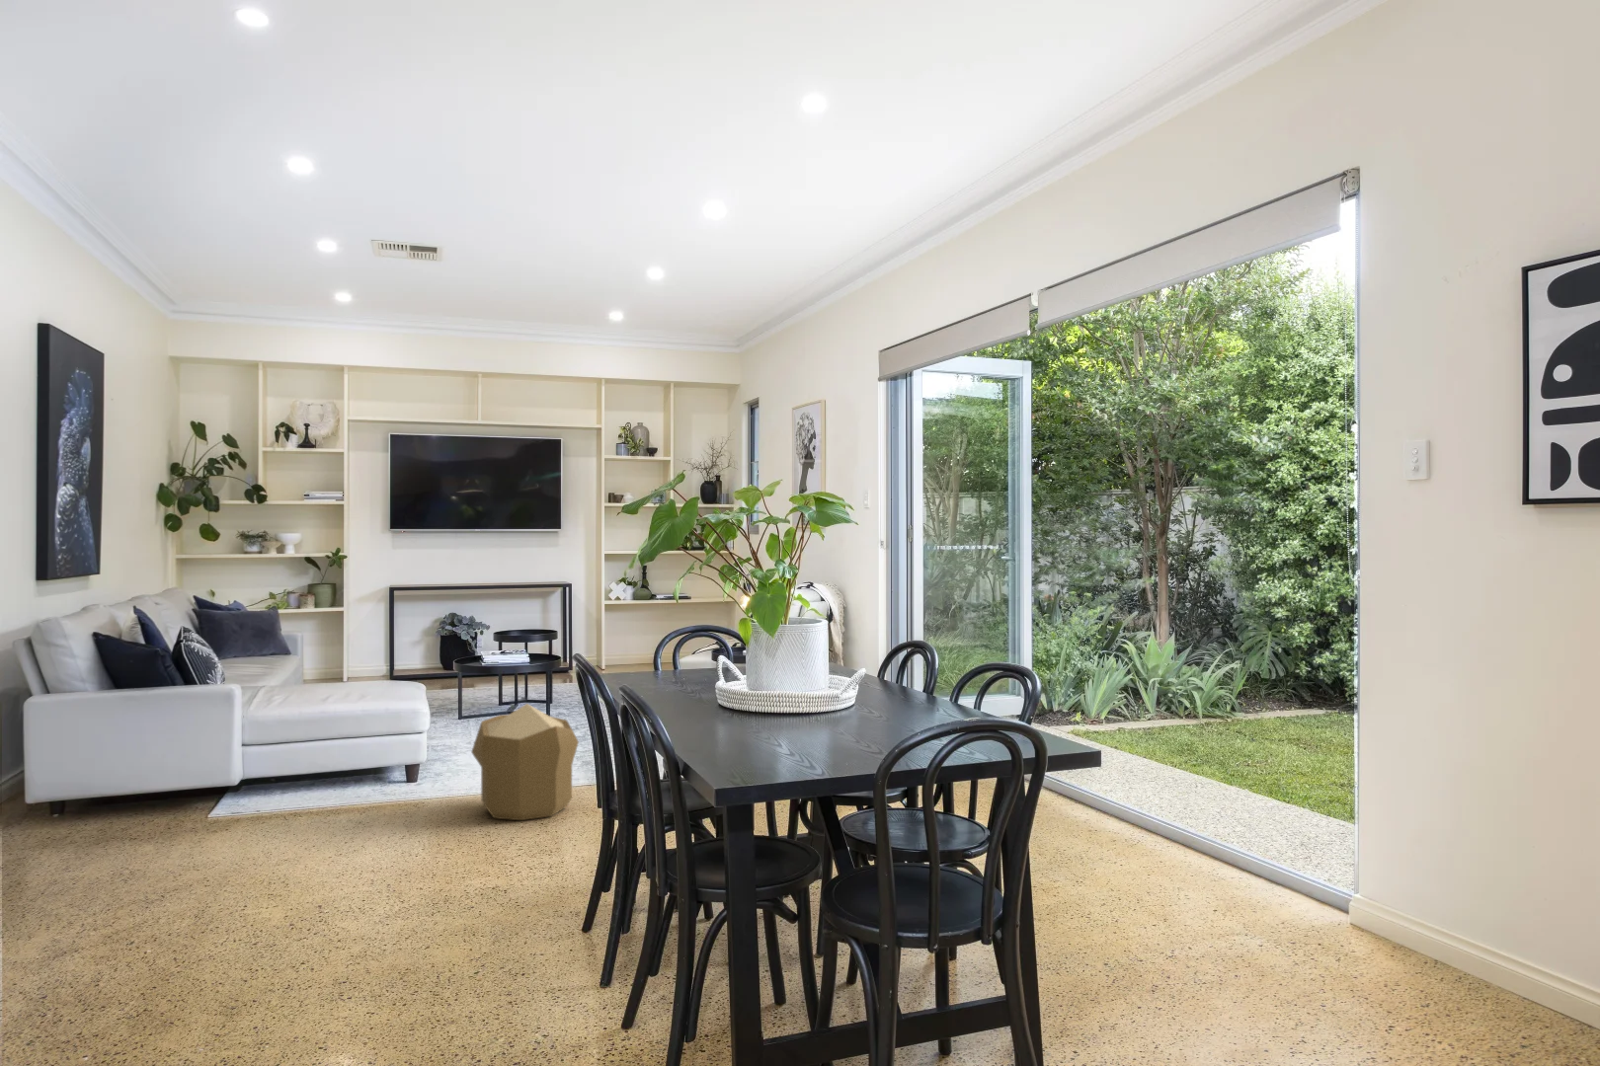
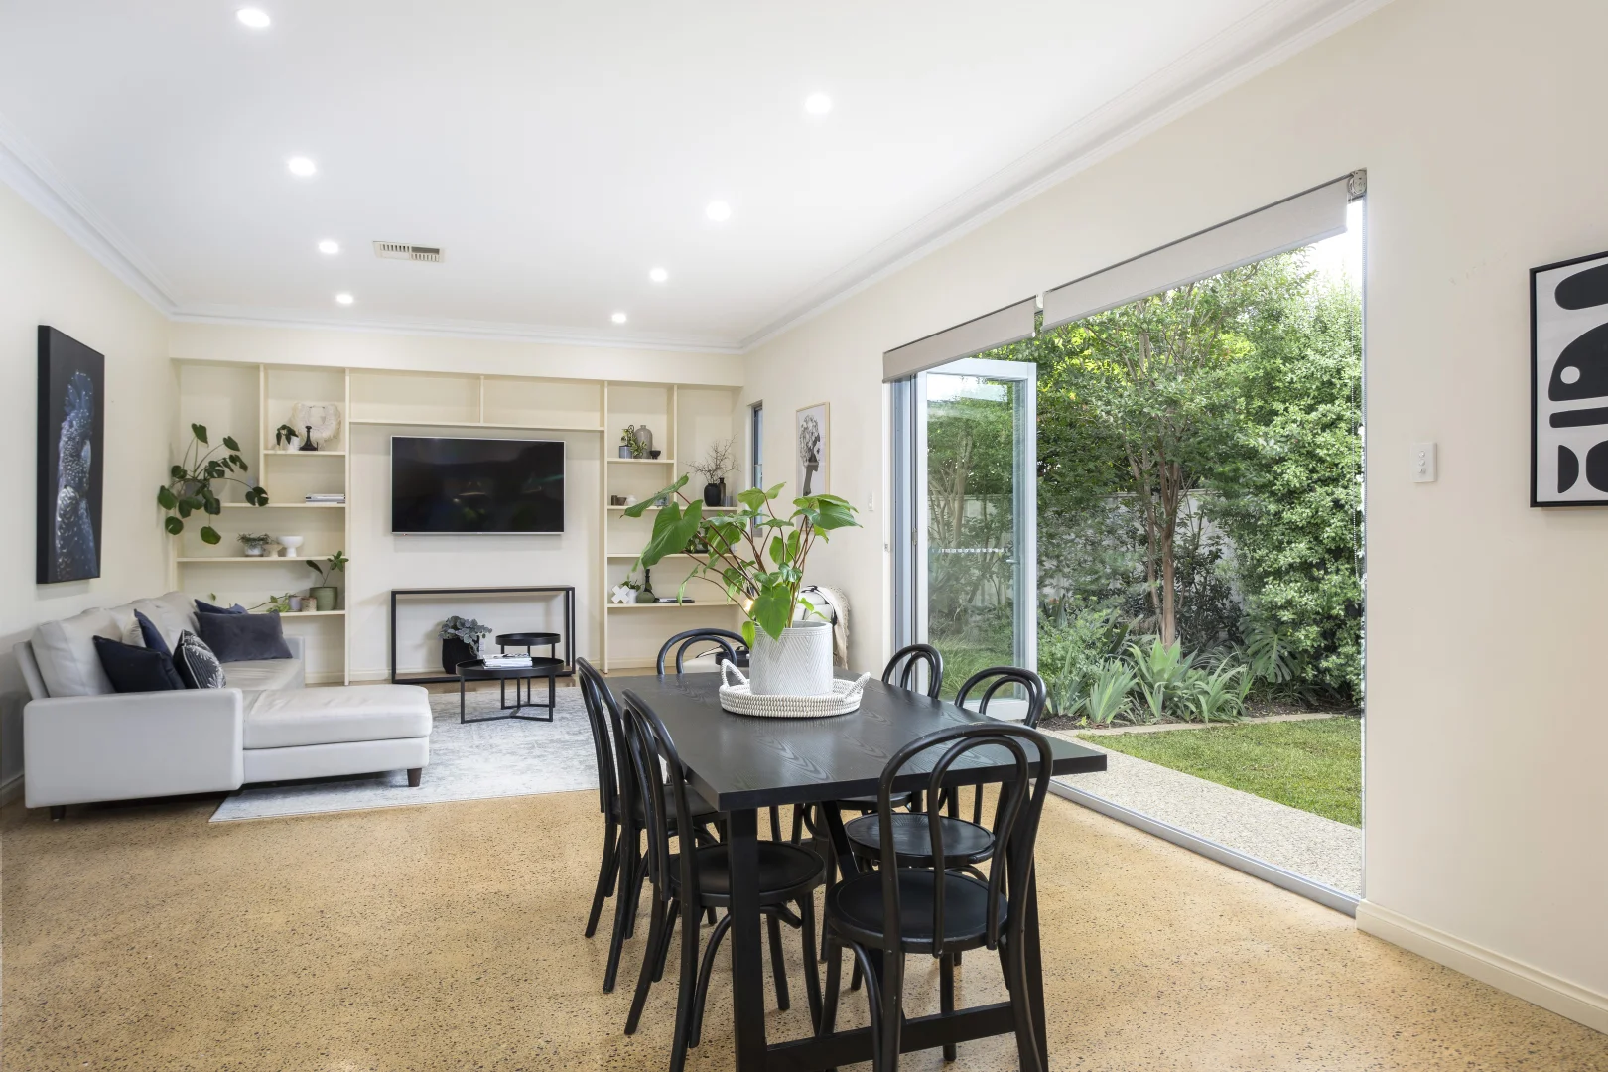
- pouf (526, 755)
